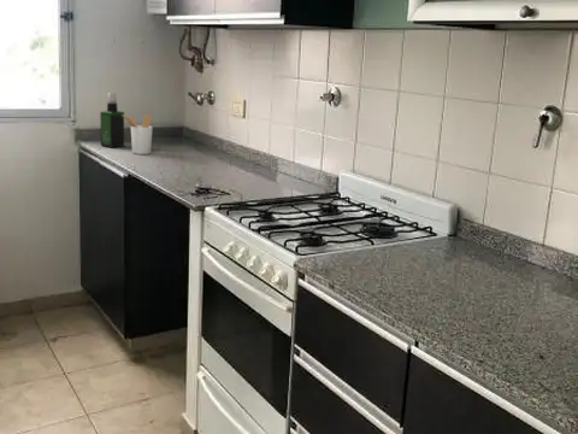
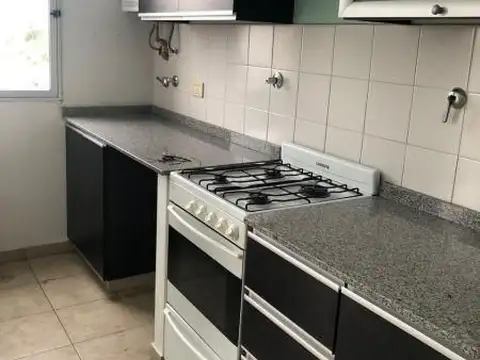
- utensil holder (136, 133)
- spray bottle (112, 119)
